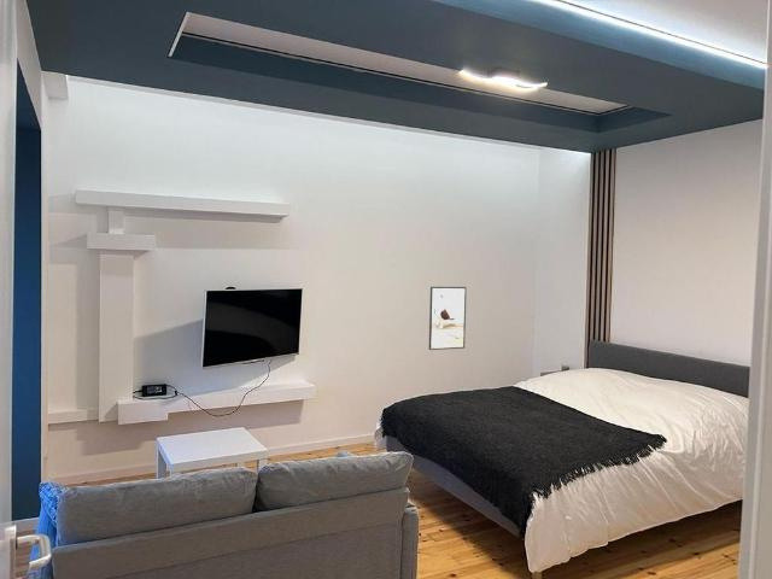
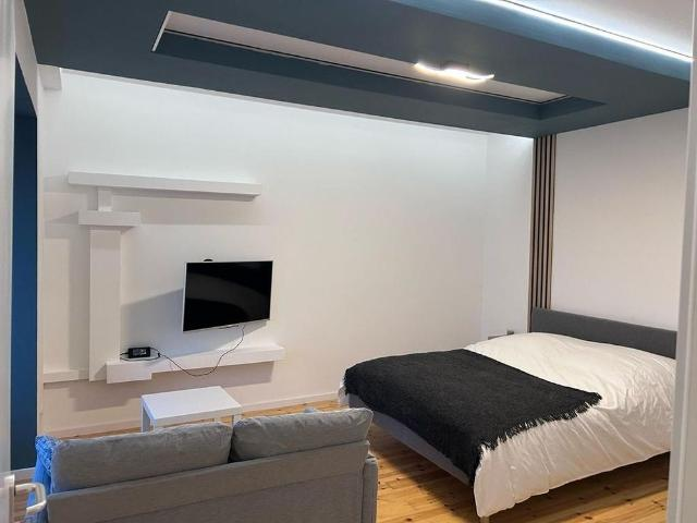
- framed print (448, 317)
